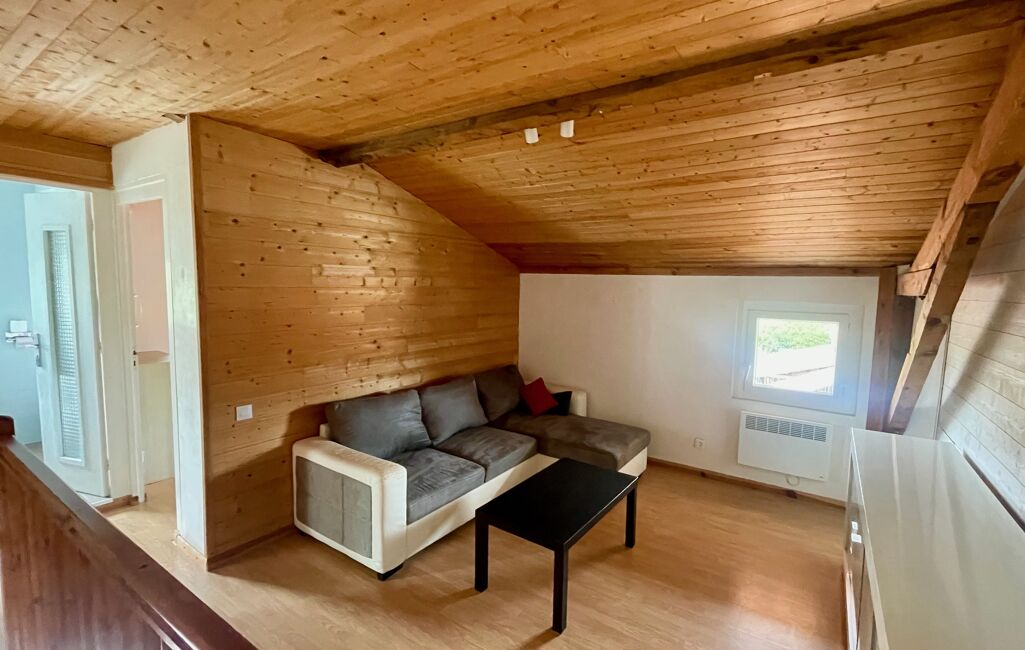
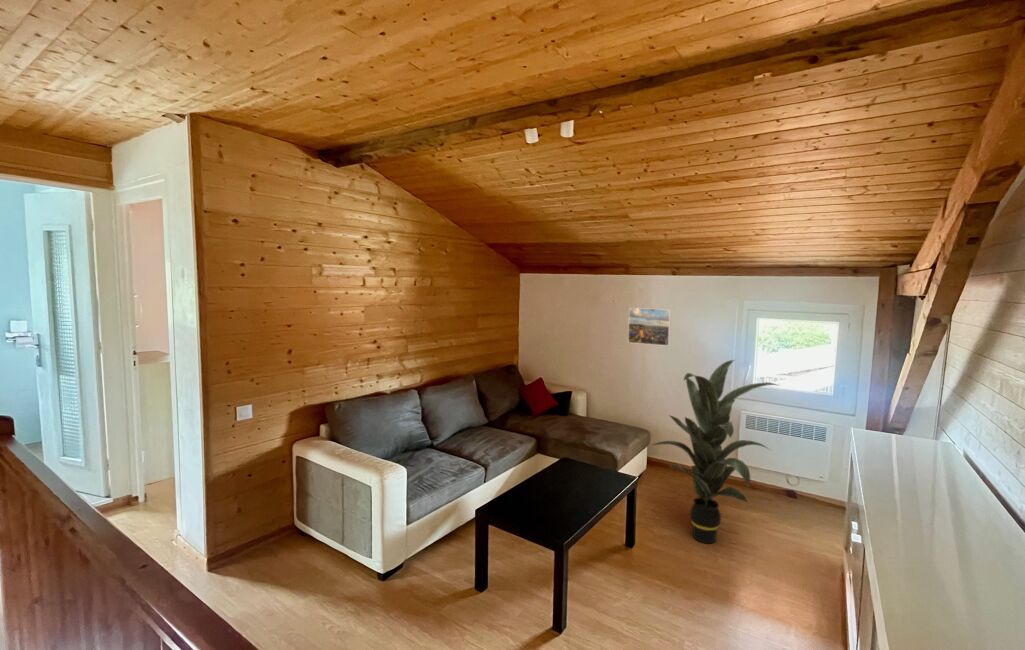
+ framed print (648, 326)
+ indoor plant (716, 451)
